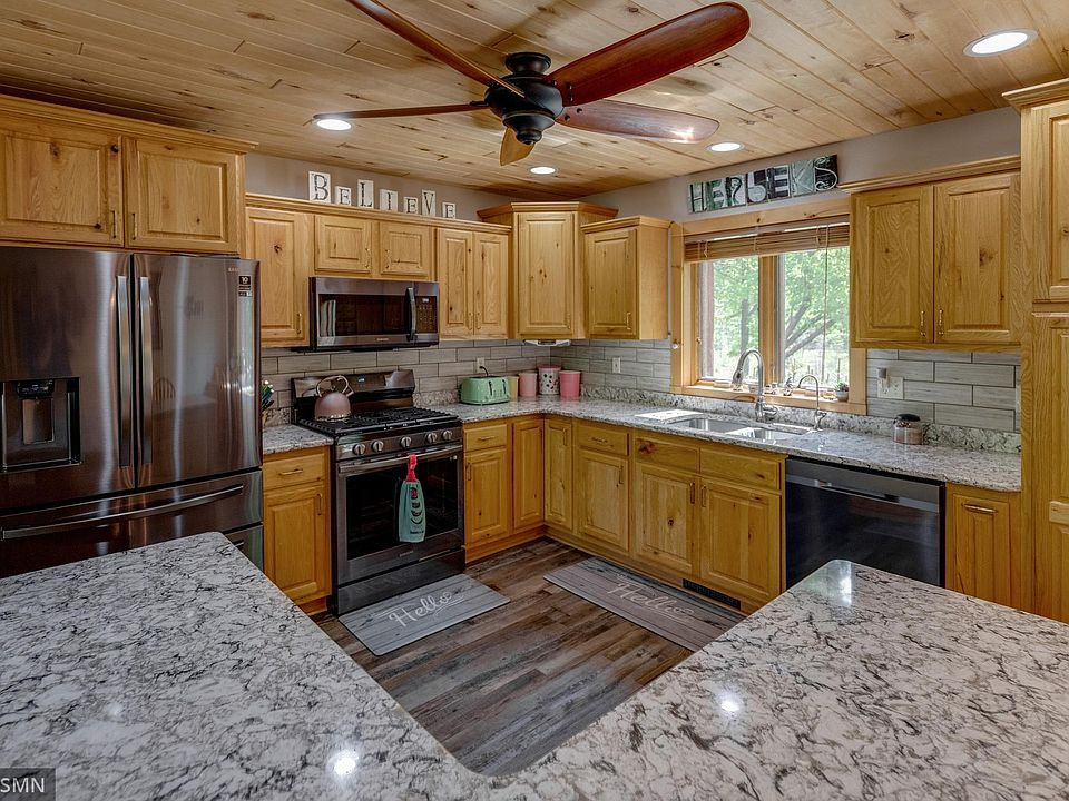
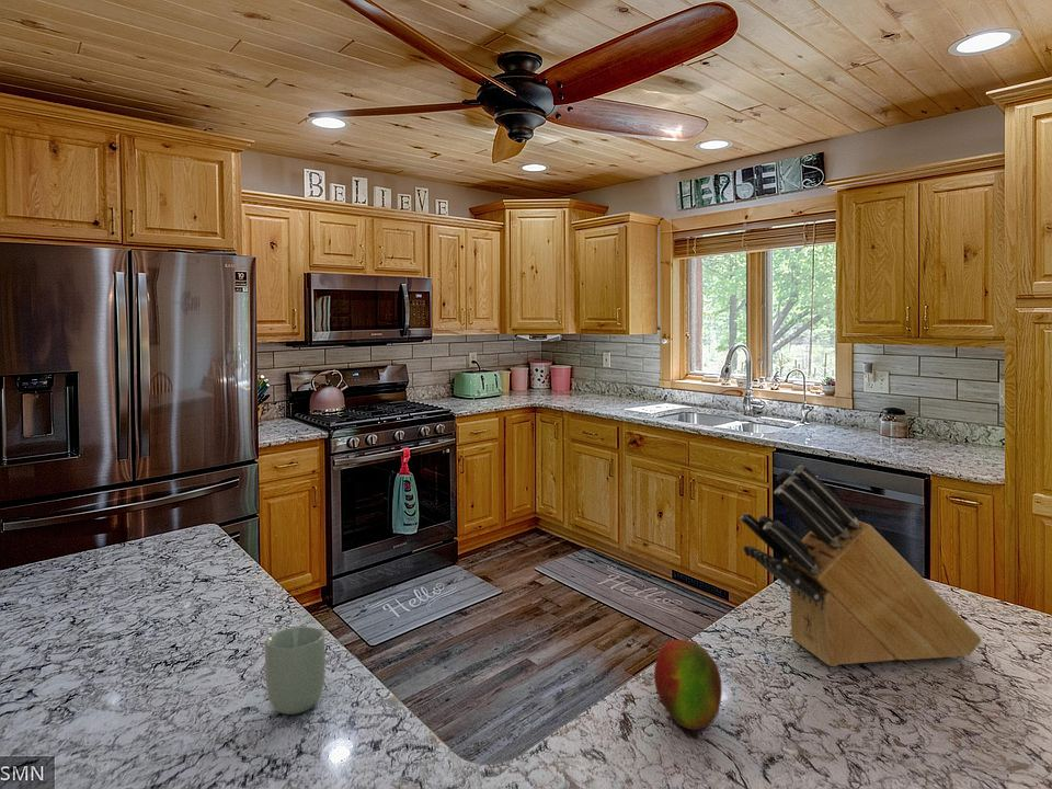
+ knife block (855, 556)
+ cup (295, 672)
+ fruit (688, 683)
